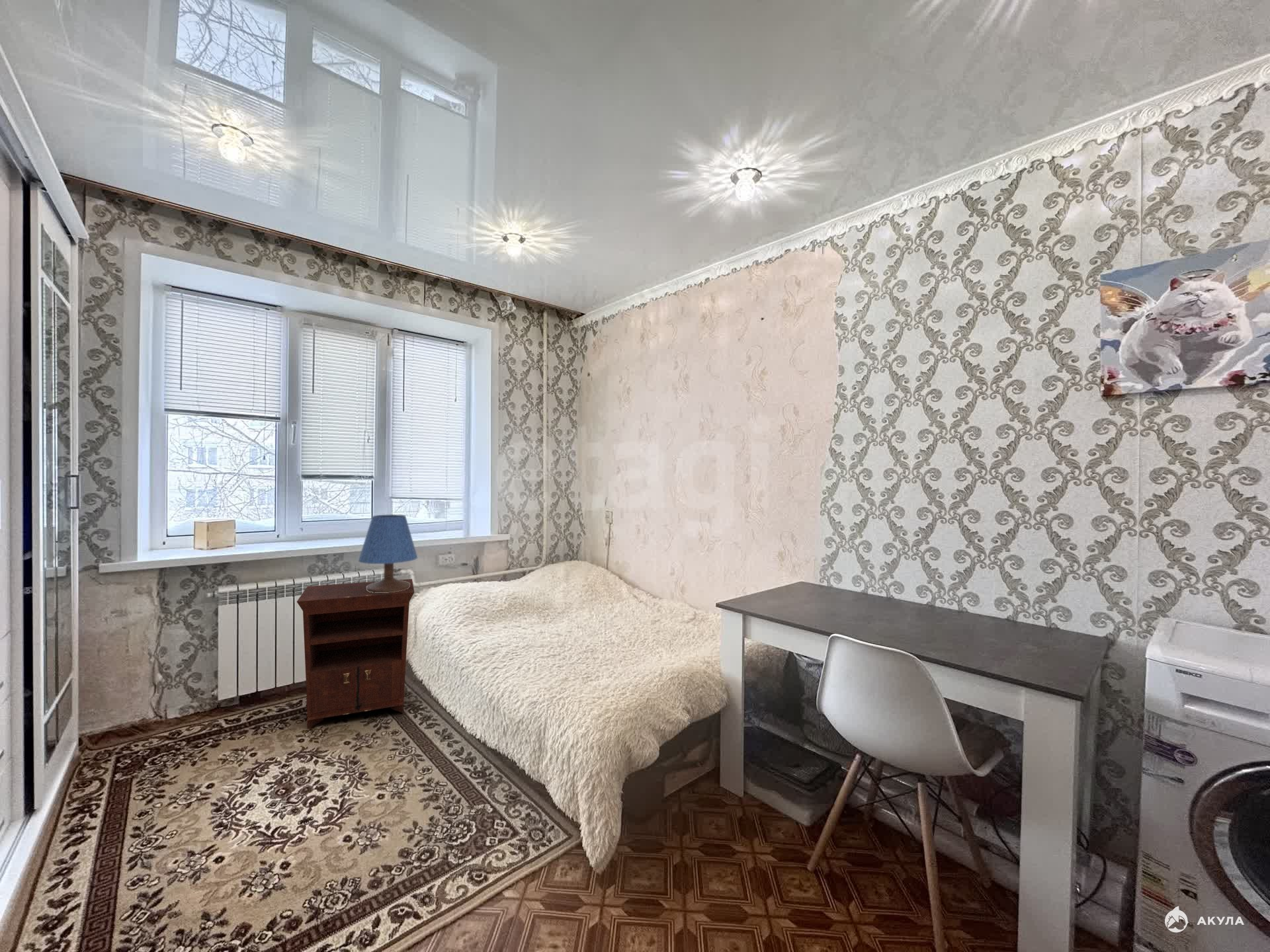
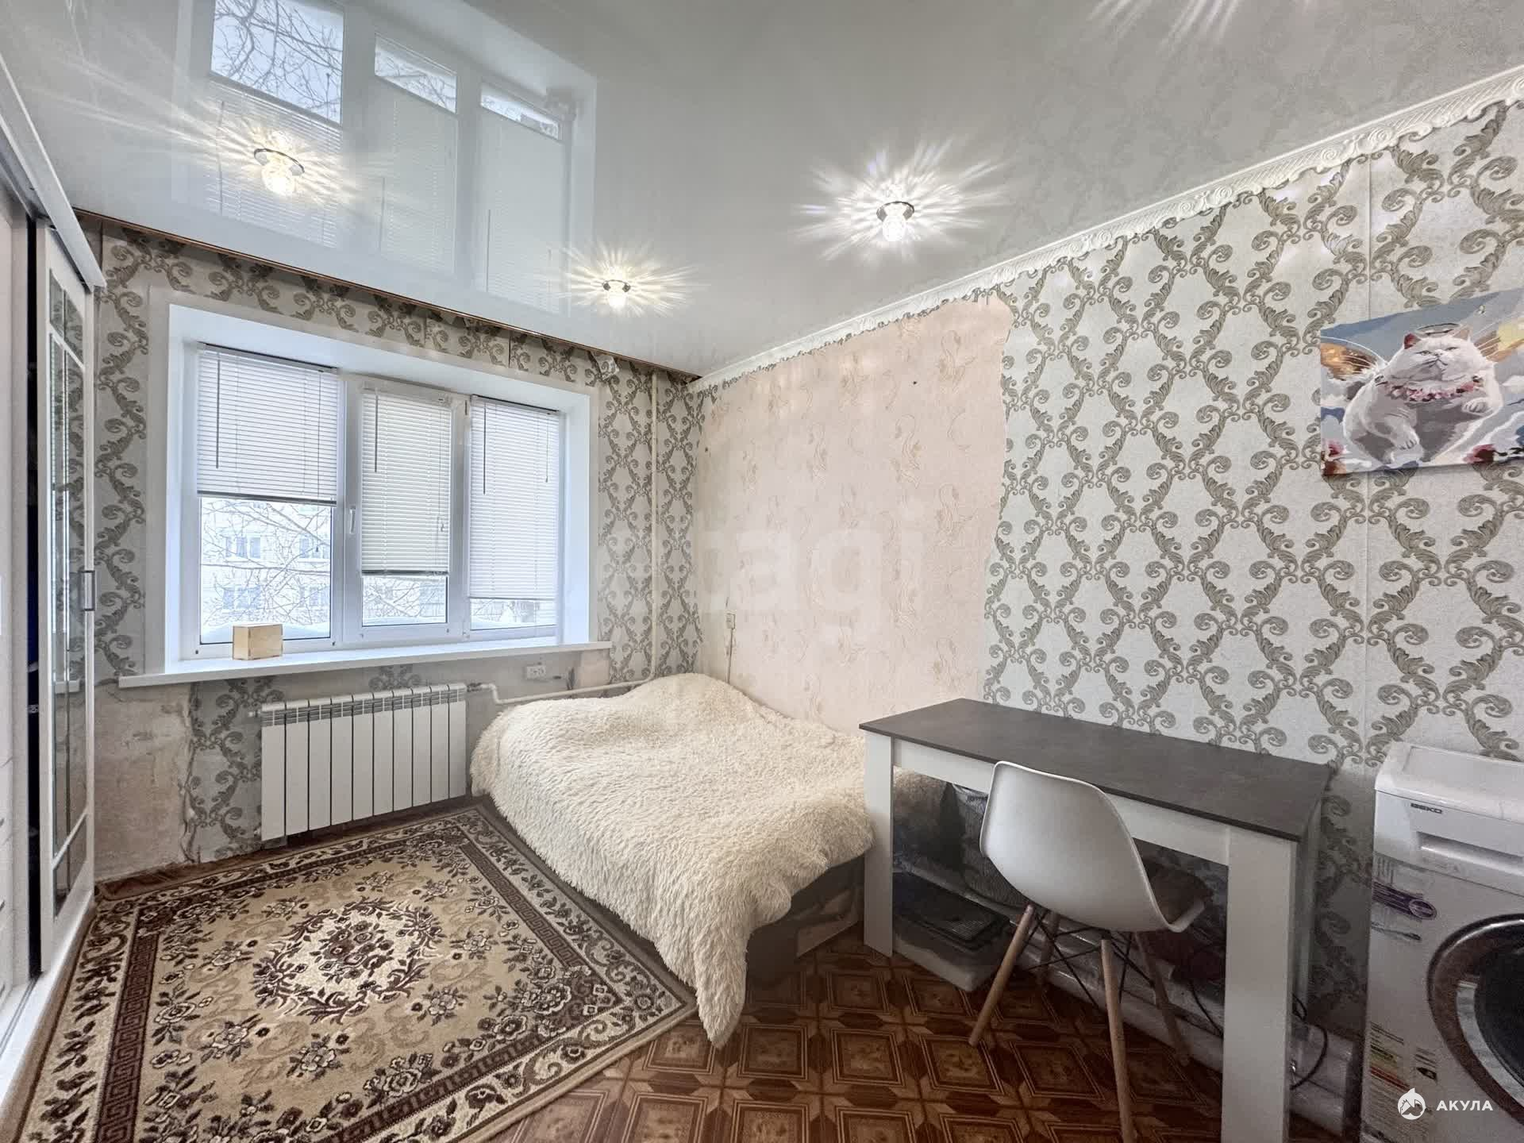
- nightstand (359, 649)
- table lamp (388, 551)
